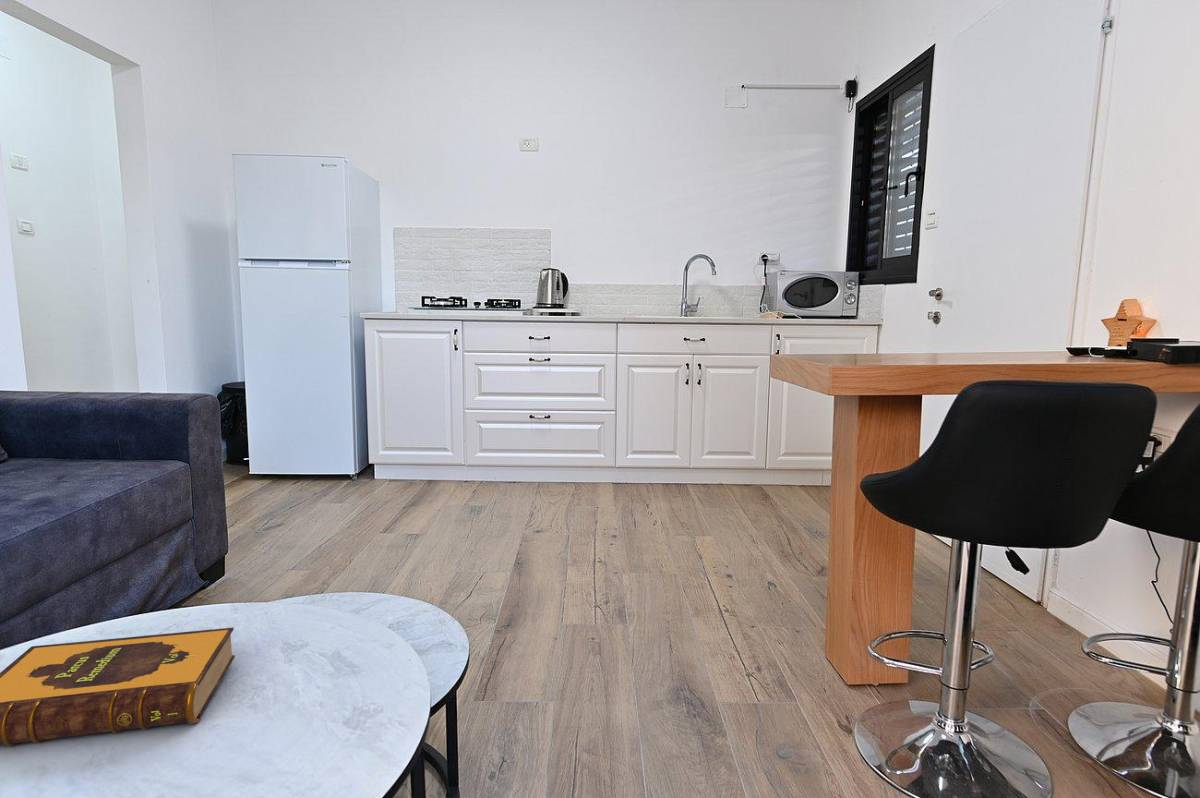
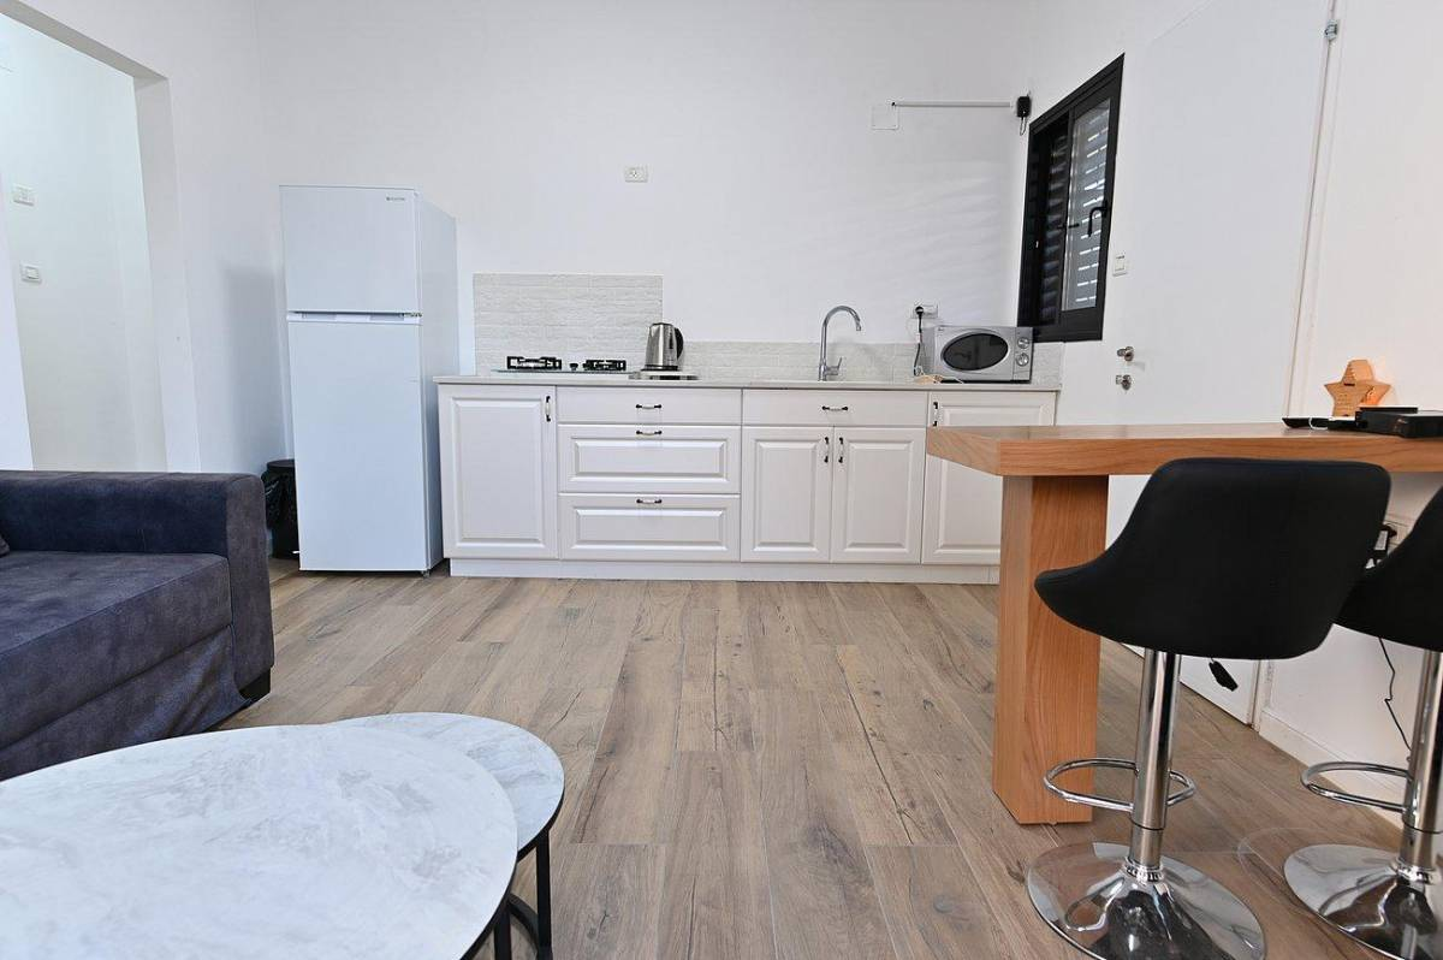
- hardback book (107, 686)
